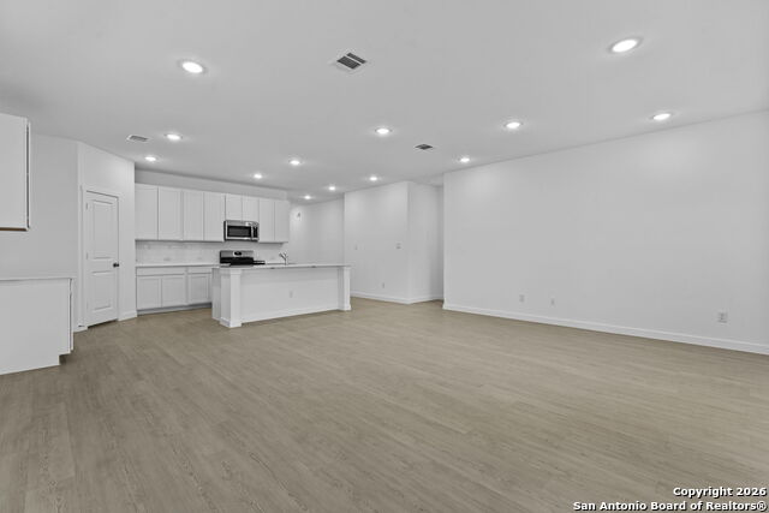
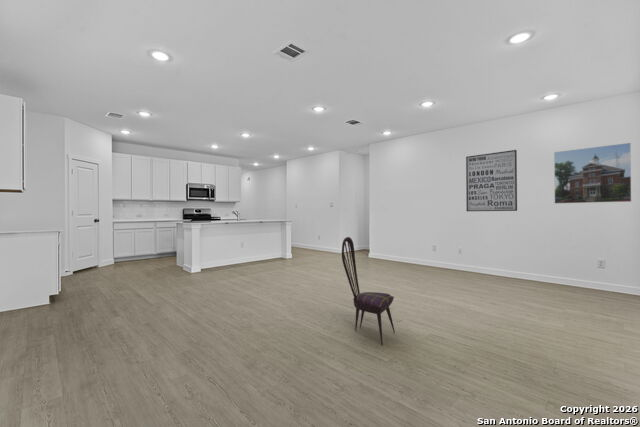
+ wall art (490, 182)
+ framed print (590, 175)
+ dining chair (367, 292)
